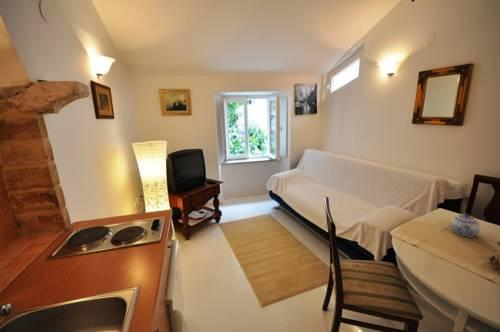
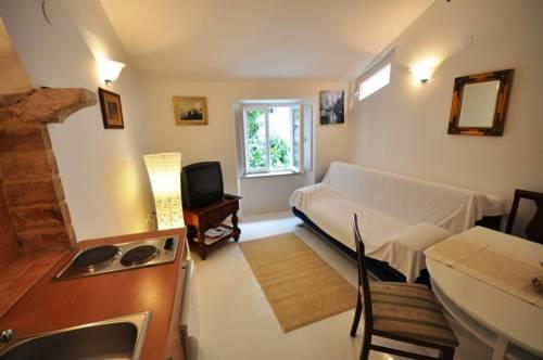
- teapot (465, 223)
